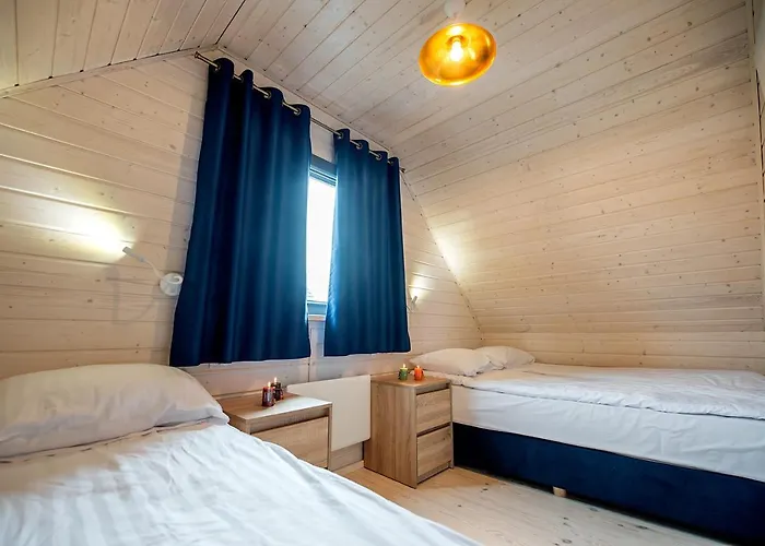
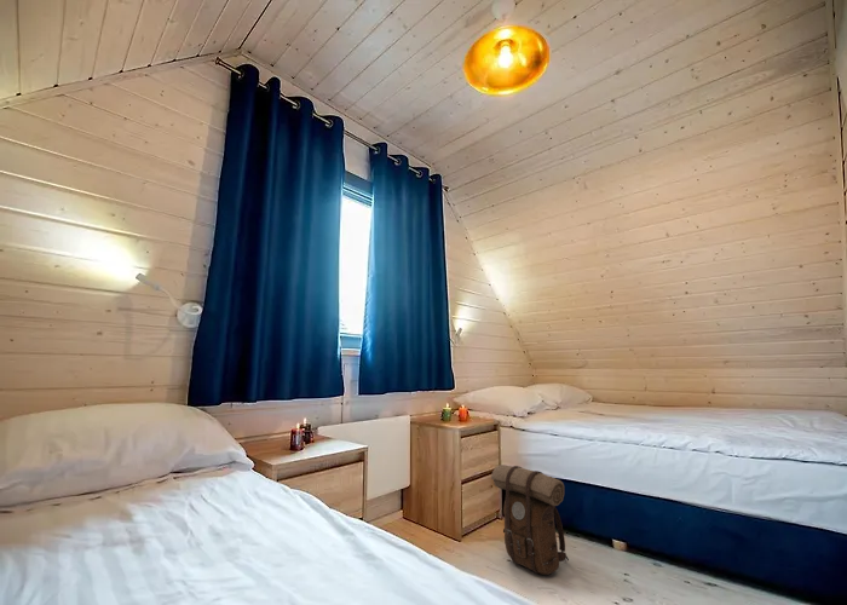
+ backpack (535, 514)
